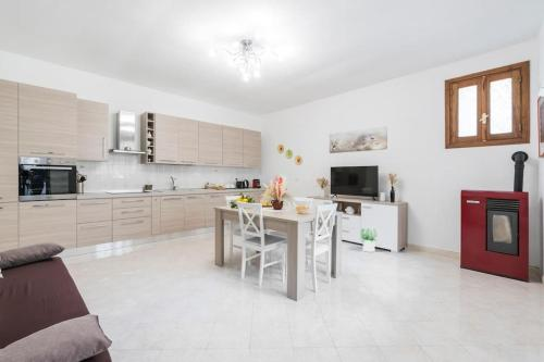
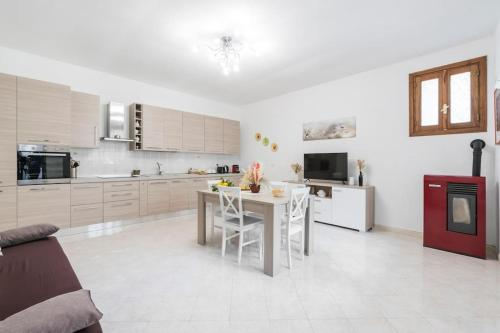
- potted plant (367, 239)
